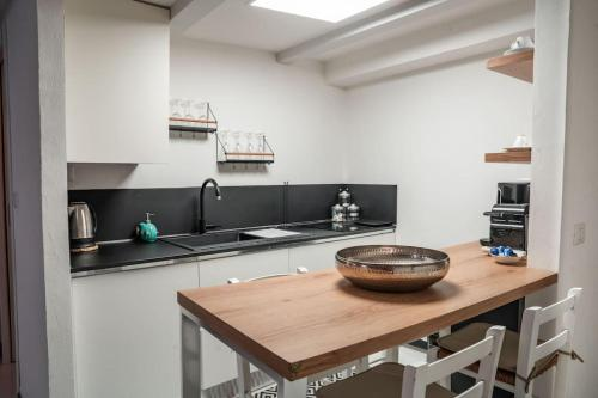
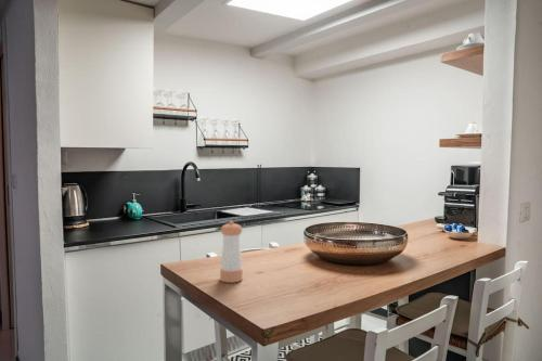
+ pepper shaker (231, 250)
